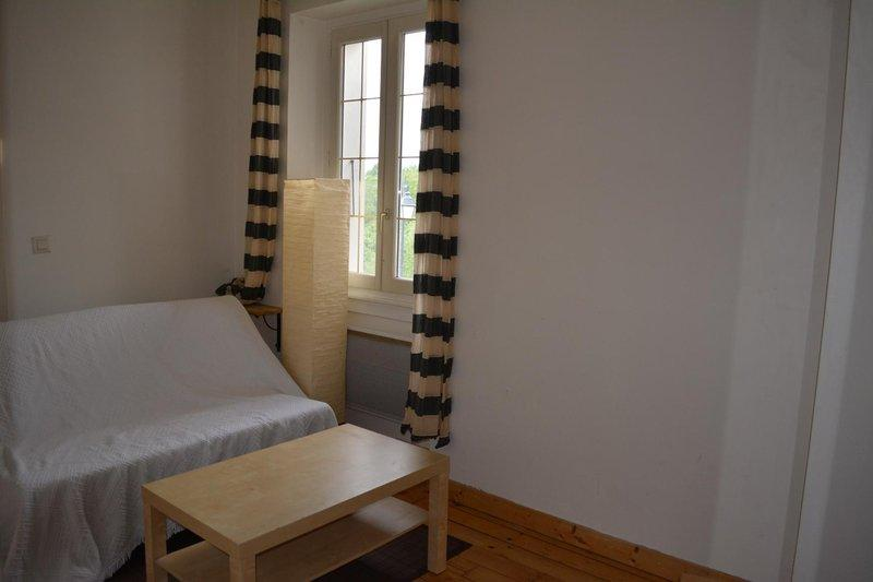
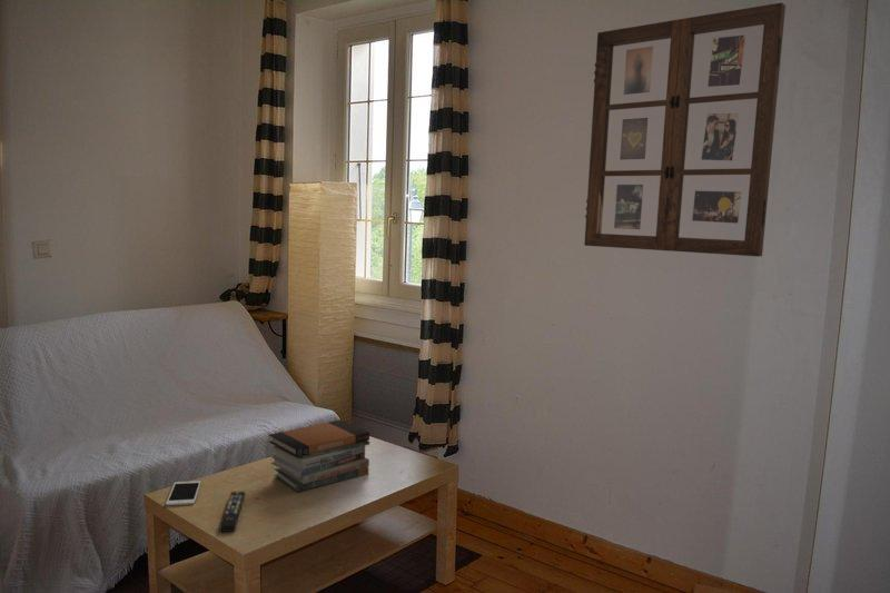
+ book stack (319, 454)
+ cell phone (184, 492)
+ remote control (233, 510)
+ picture frame (674, 137)
